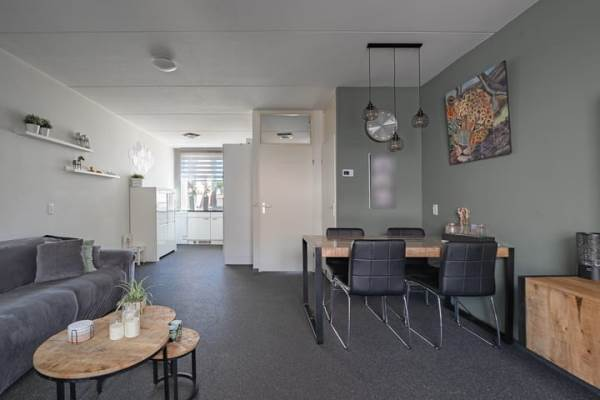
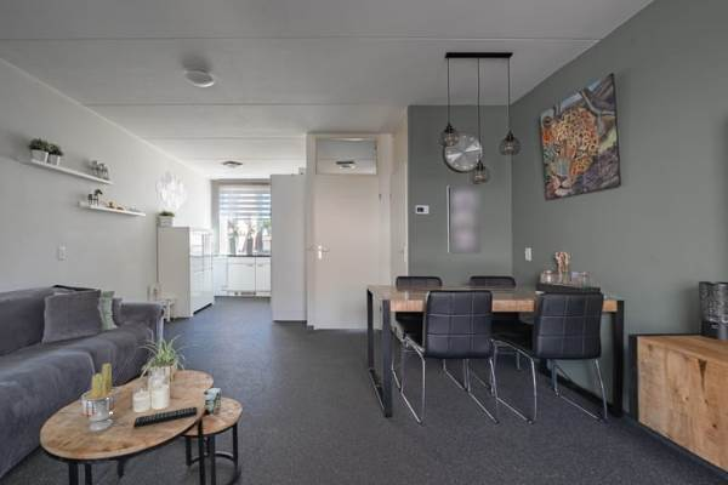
+ candle (101, 395)
+ remote control (166, 416)
